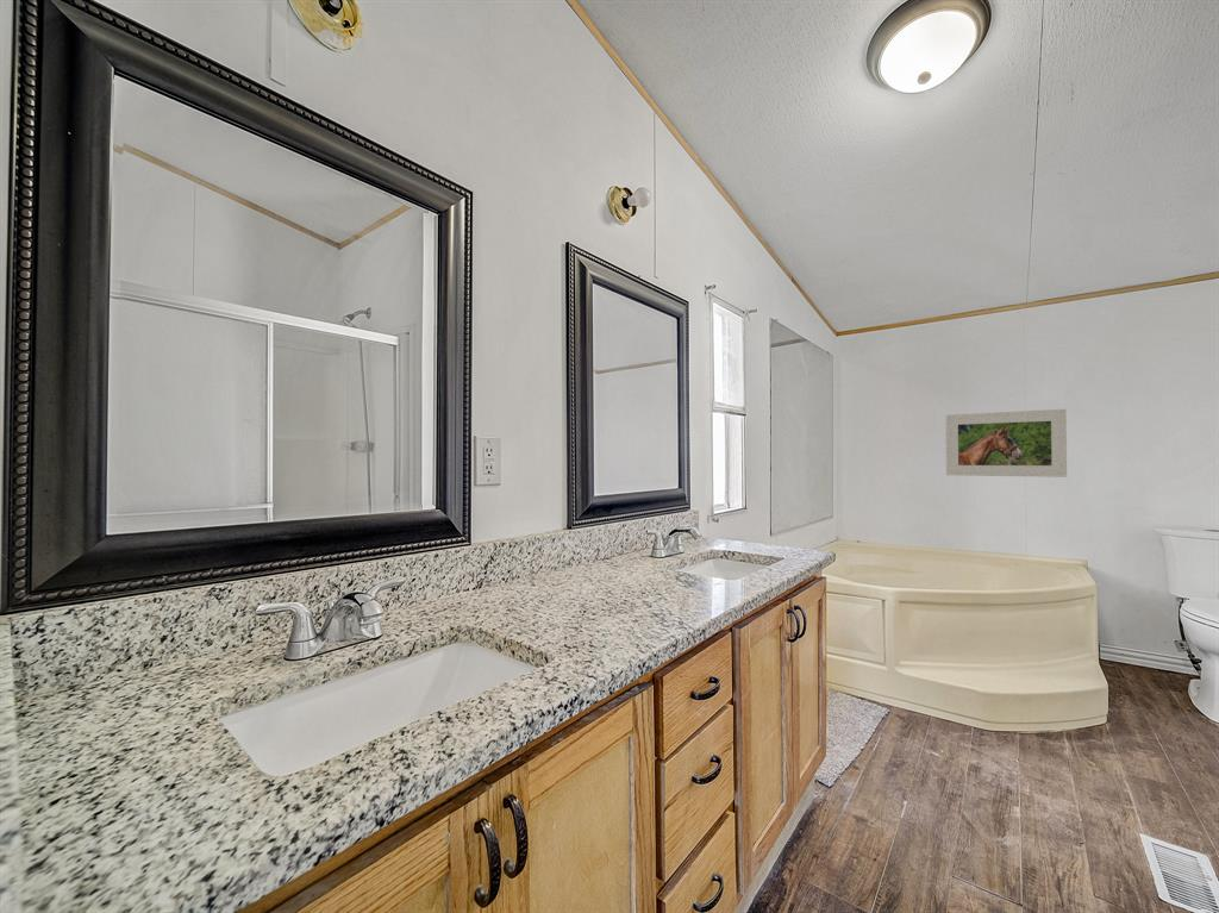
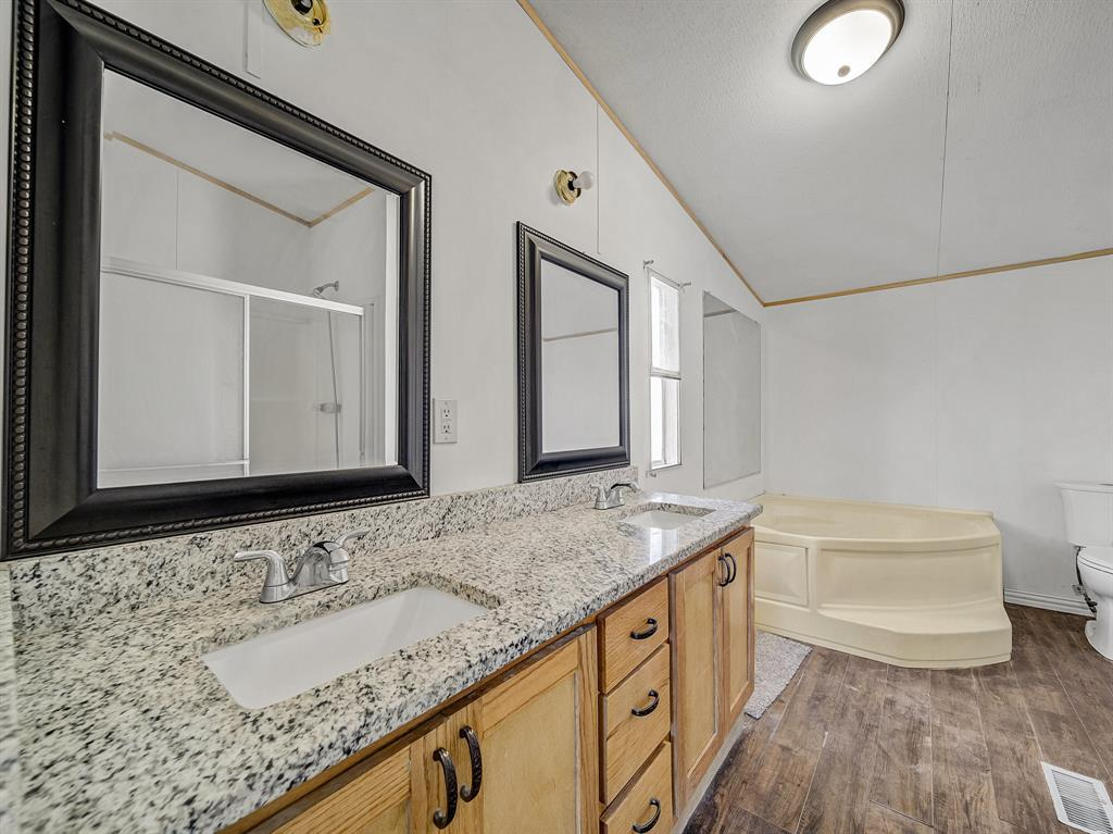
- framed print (1002, 444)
